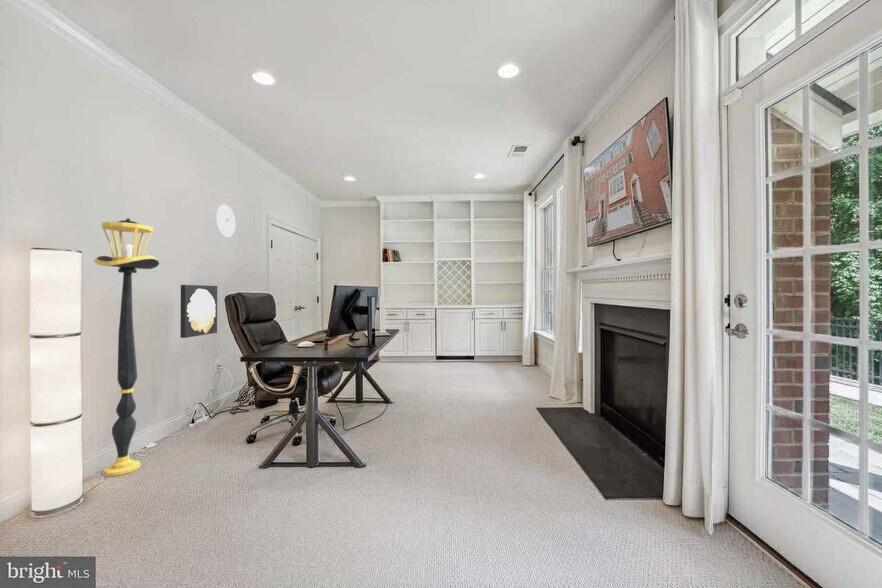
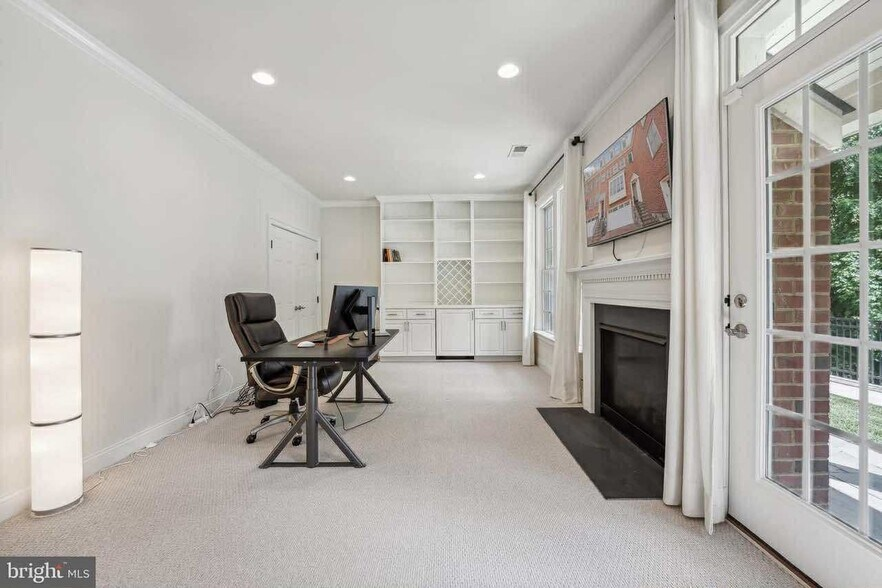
- wall art (199, 310)
- wall clock (226, 221)
- floor lamp (127, 343)
